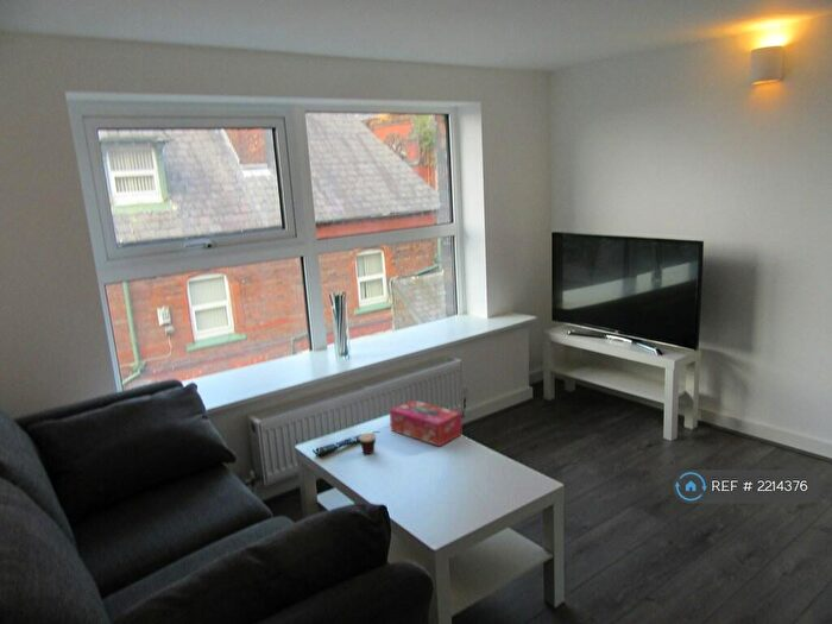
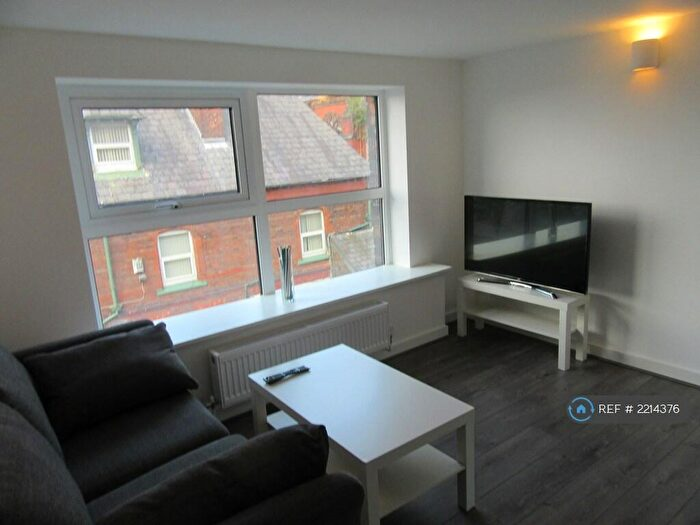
- tissue box (424, 421)
- cup (371, 440)
